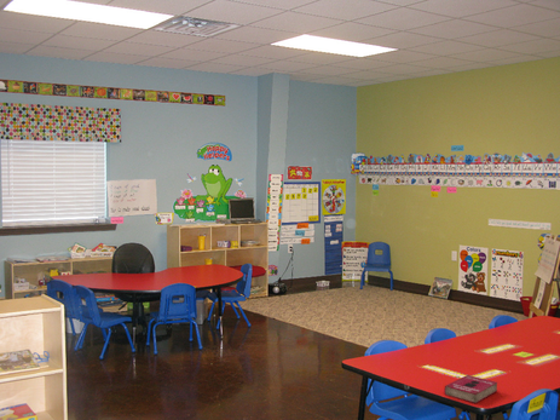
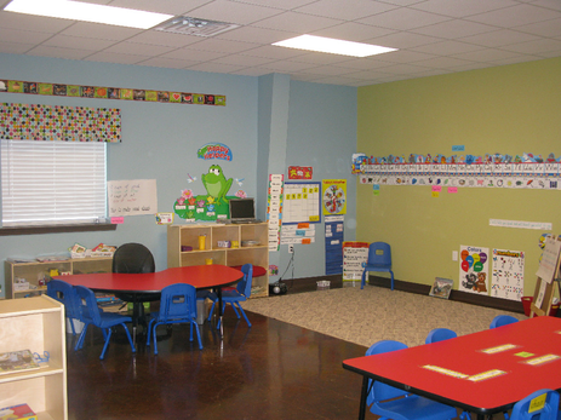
- book (470, 387)
